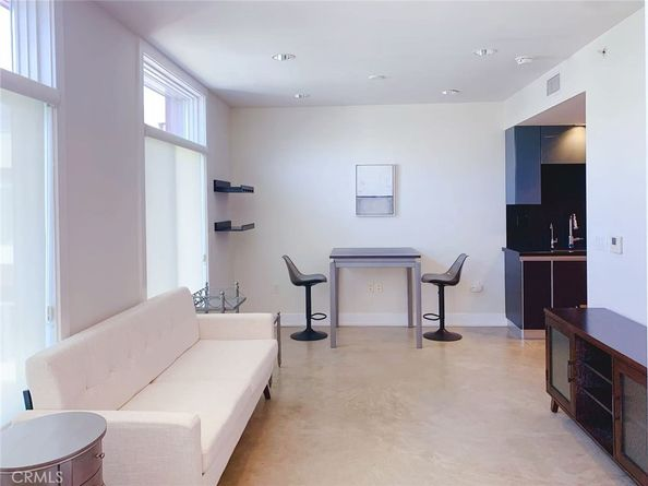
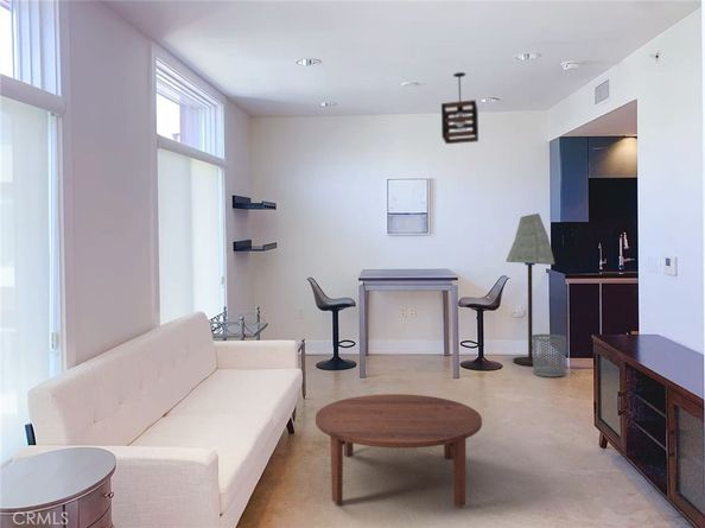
+ pendant light (459, 107)
+ coffee table (398, 446)
+ waste bin (548, 354)
+ floor lamp (529, 287)
